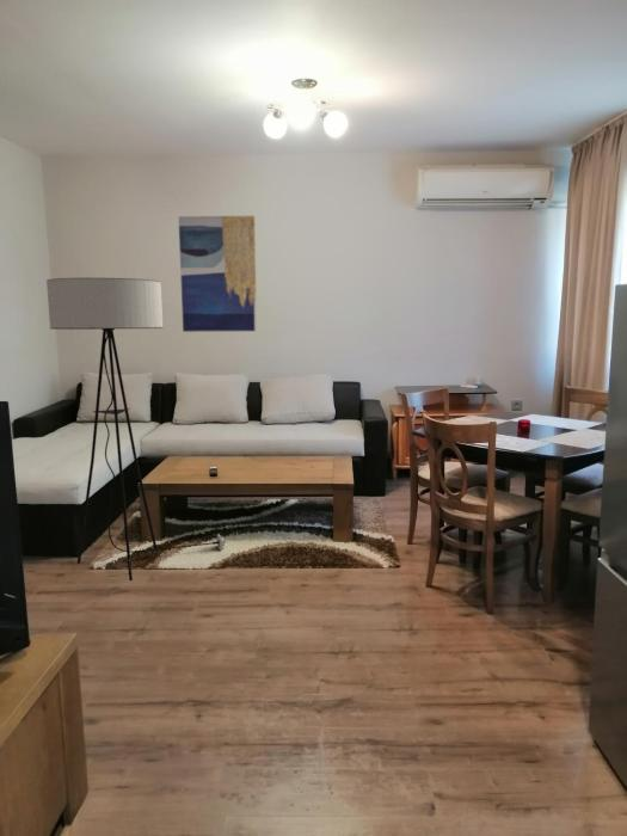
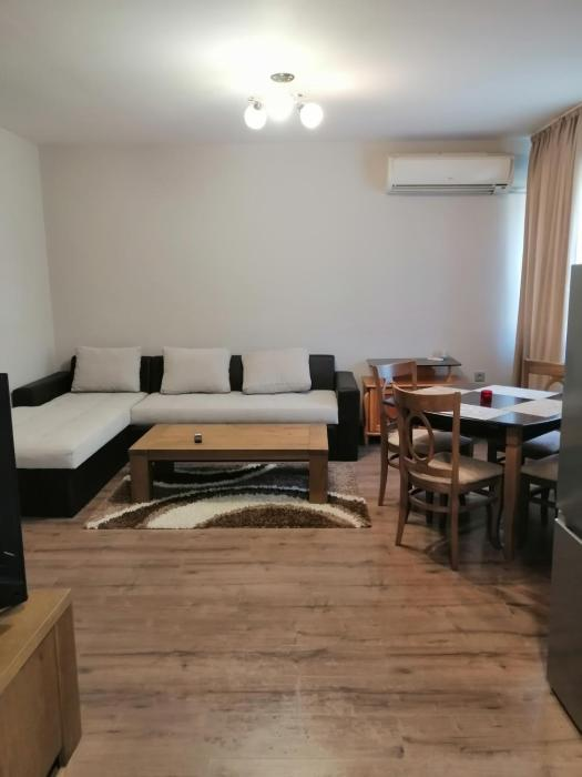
- wall art (217, 275)
- floor lamp (131, 432)
